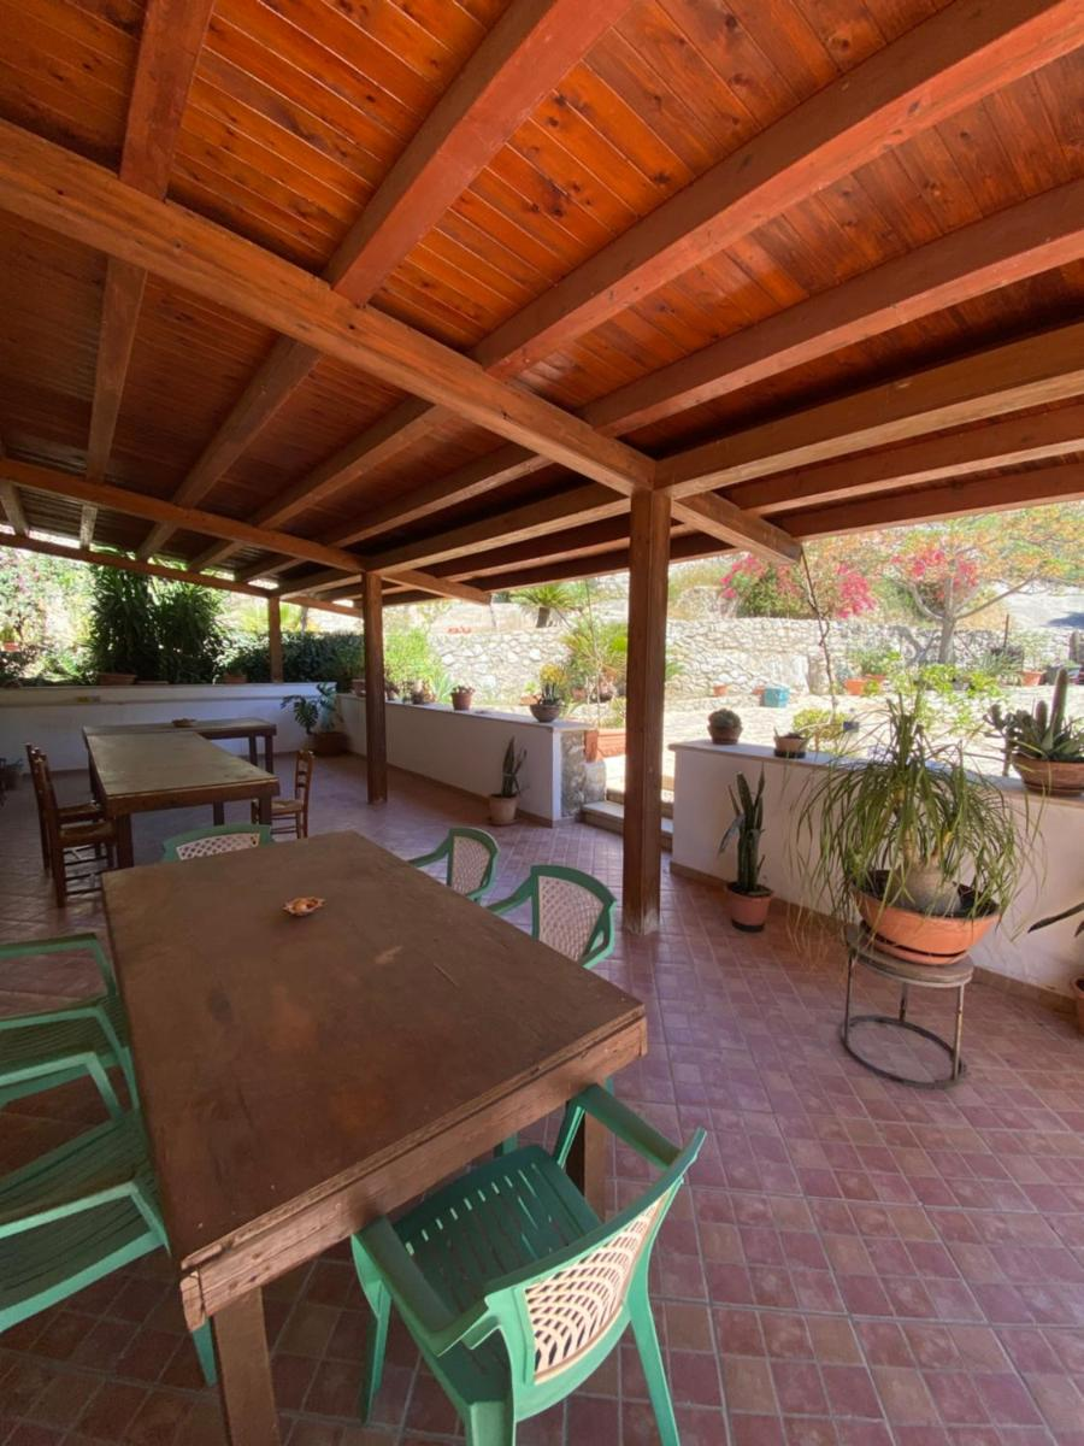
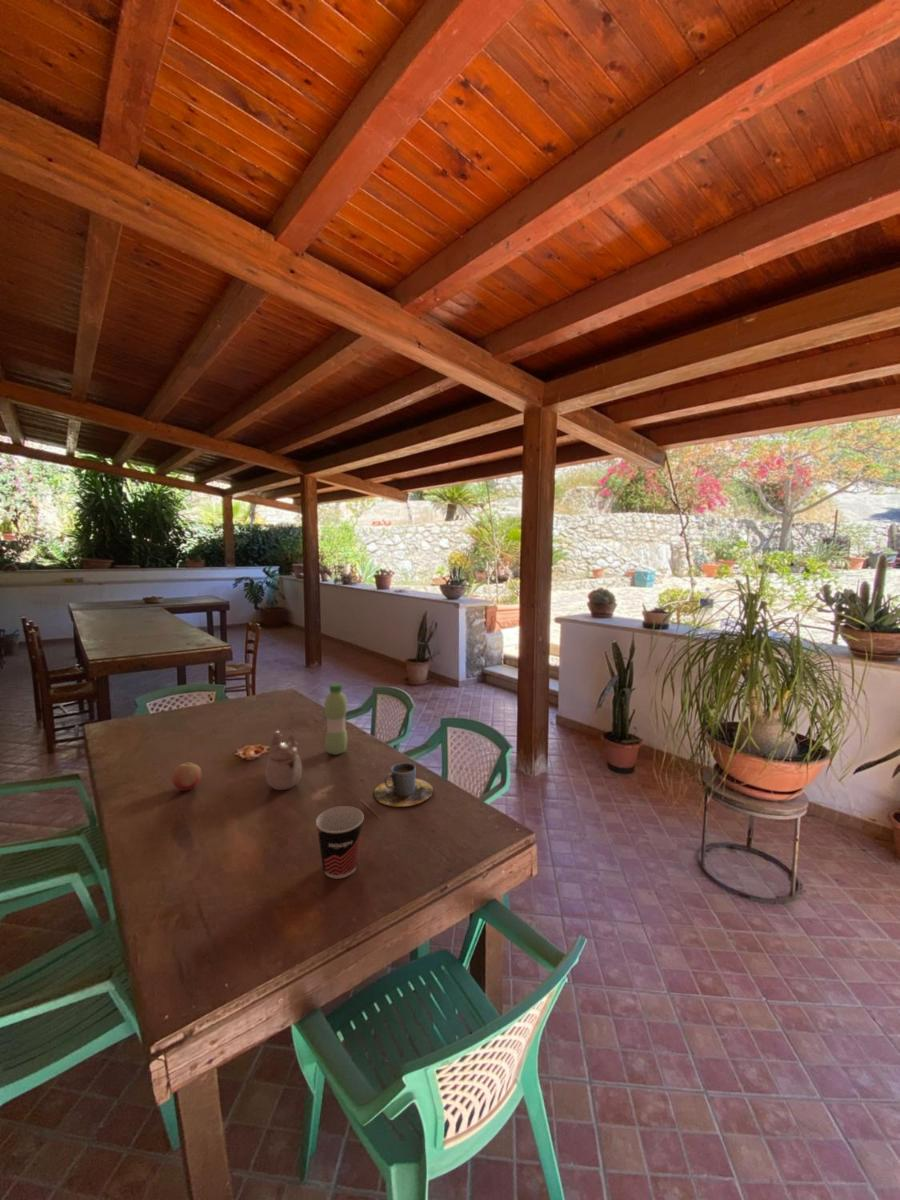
+ fruit (186, 775)
+ water bottle (336, 718)
+ cup (340, 843)
+ teapot (283, 759)
+ cup (403, 779)
